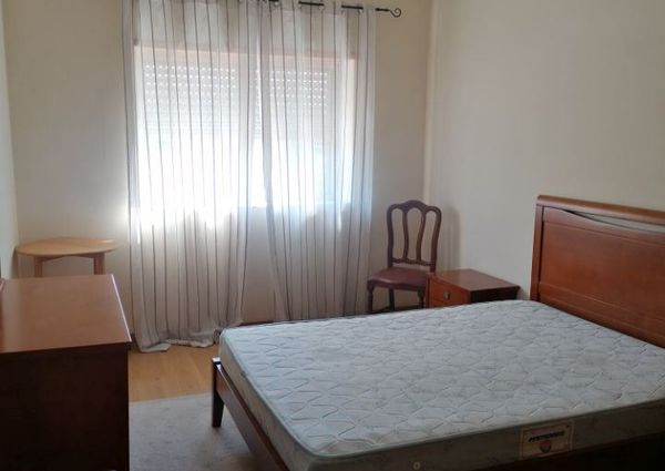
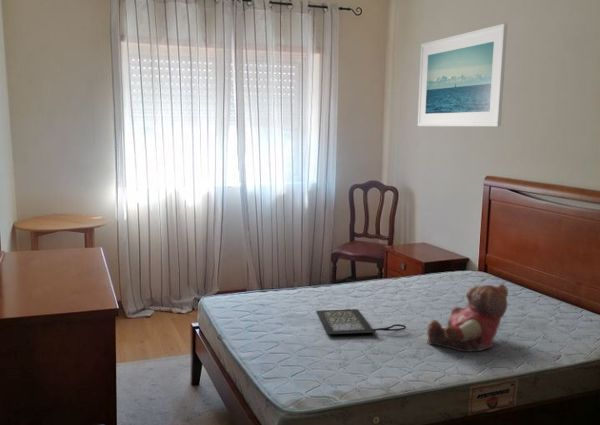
+ clutch bag (346, 321)
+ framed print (456, 81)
+ teddy bear (470, 312)
